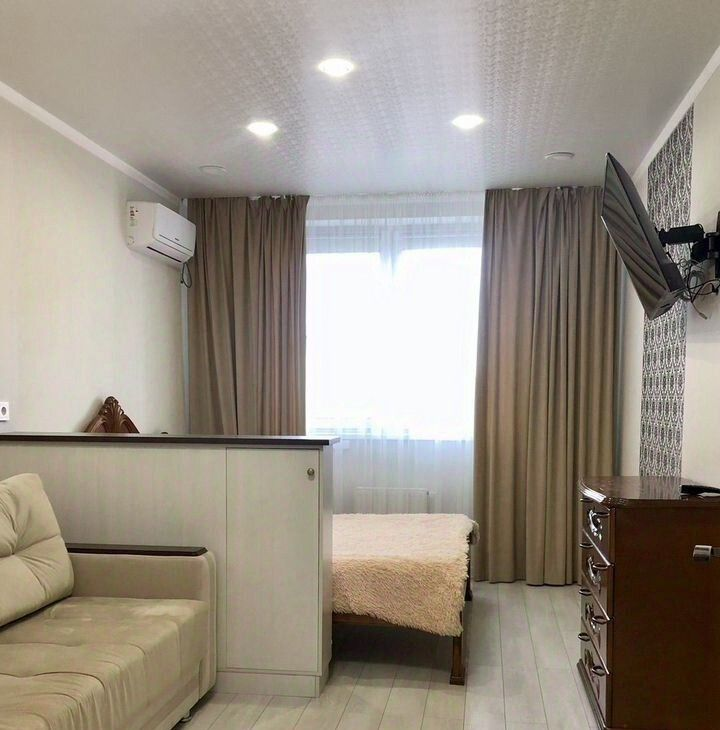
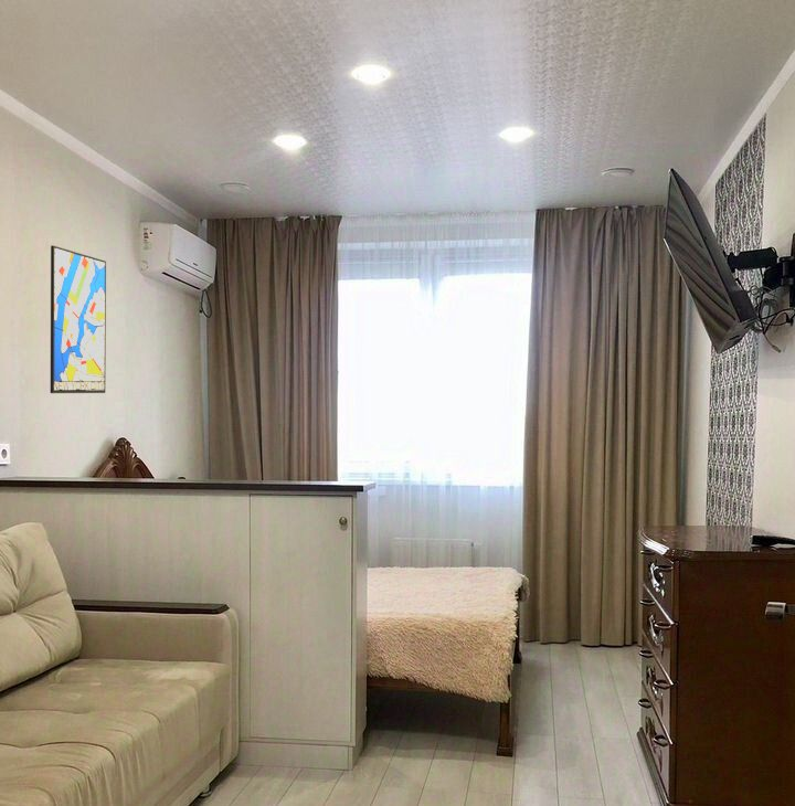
+ wall art (80, 324)
